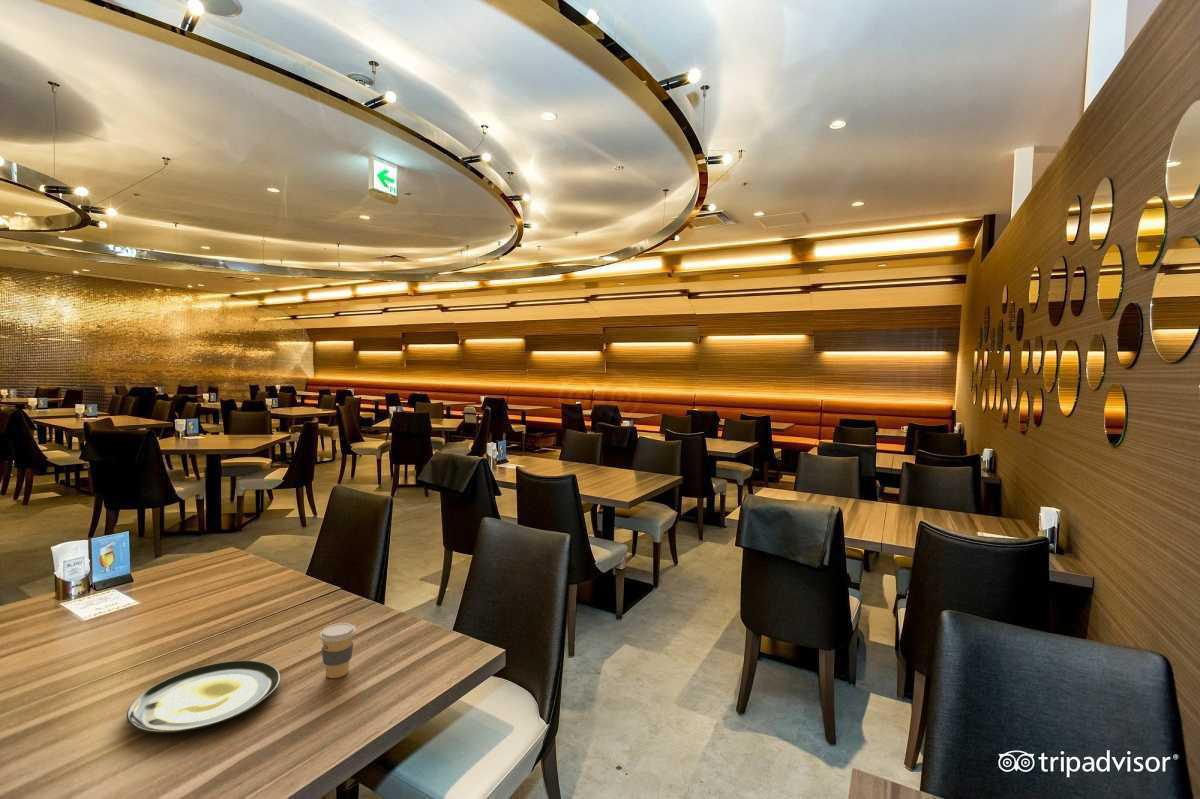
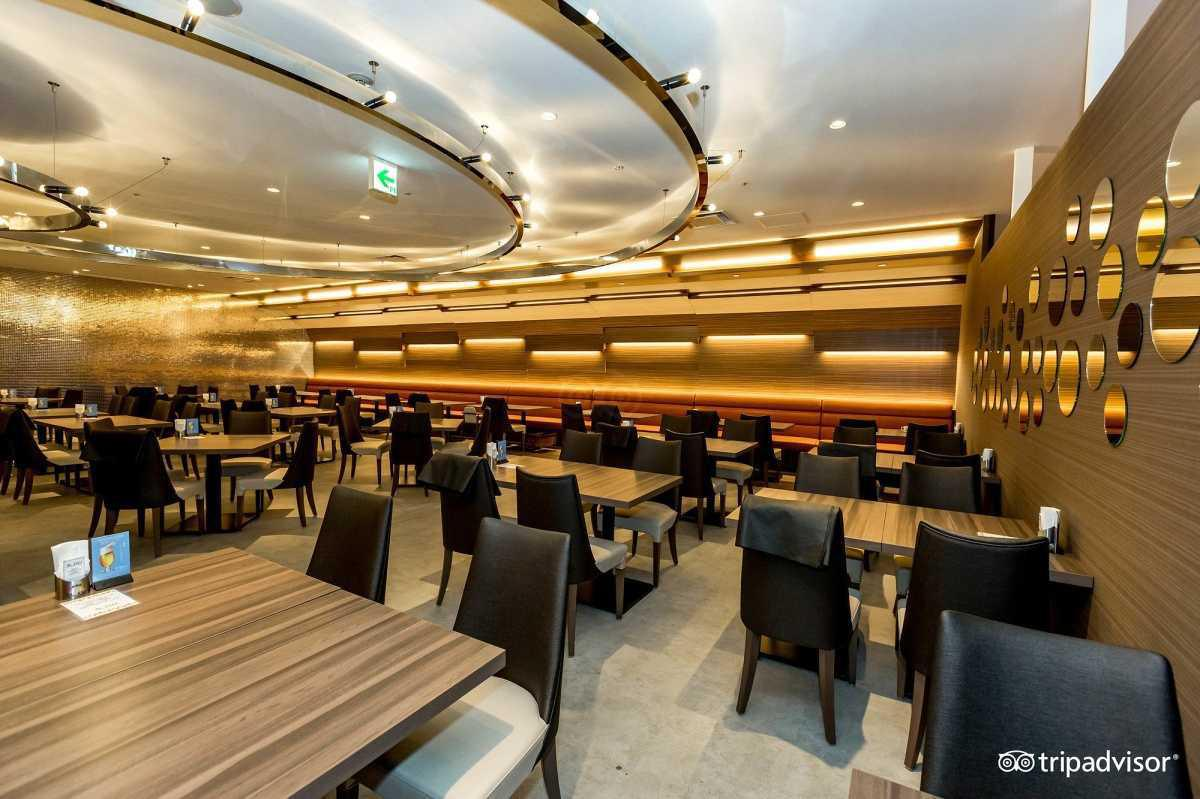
- plate (208, 697)
- coffee cup (337, 651)
